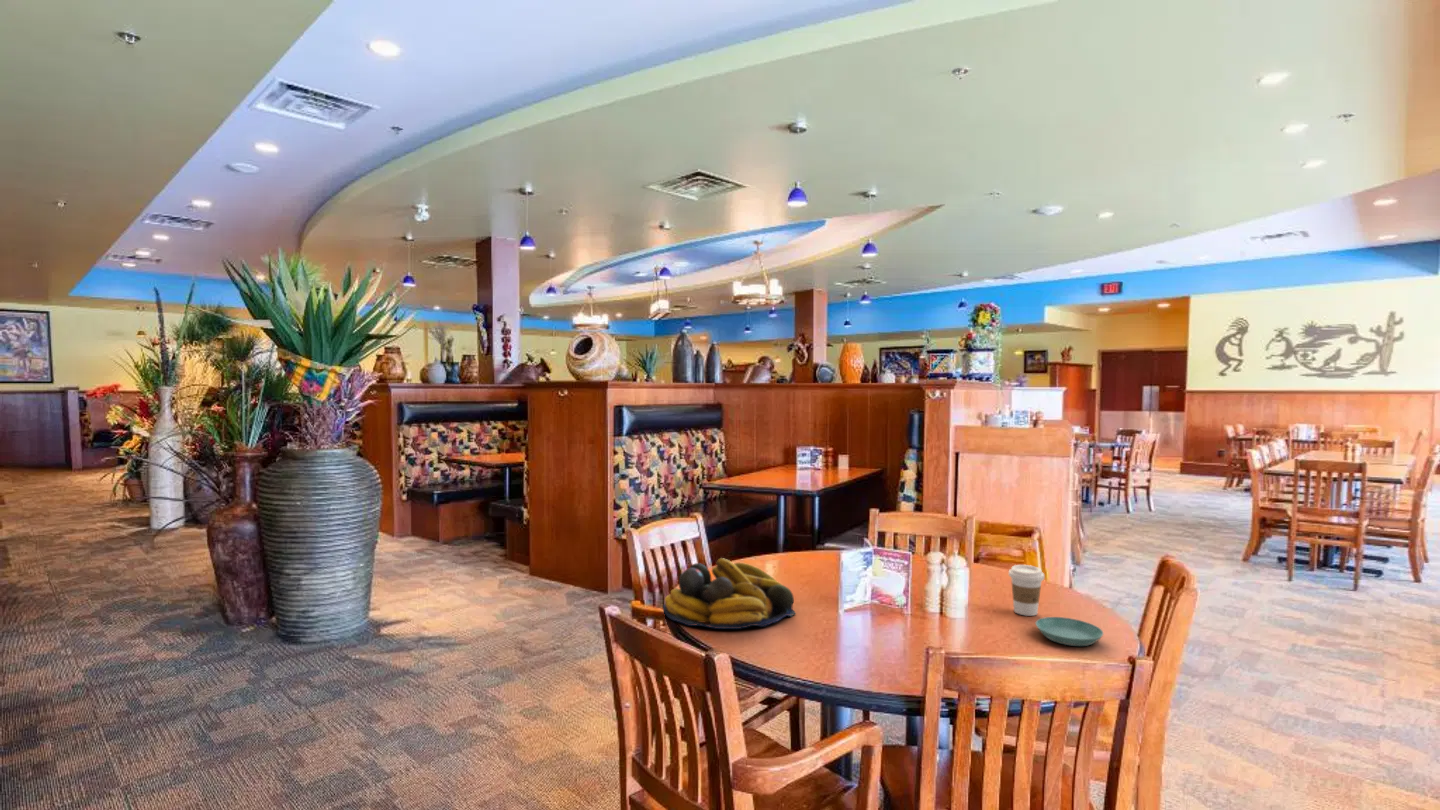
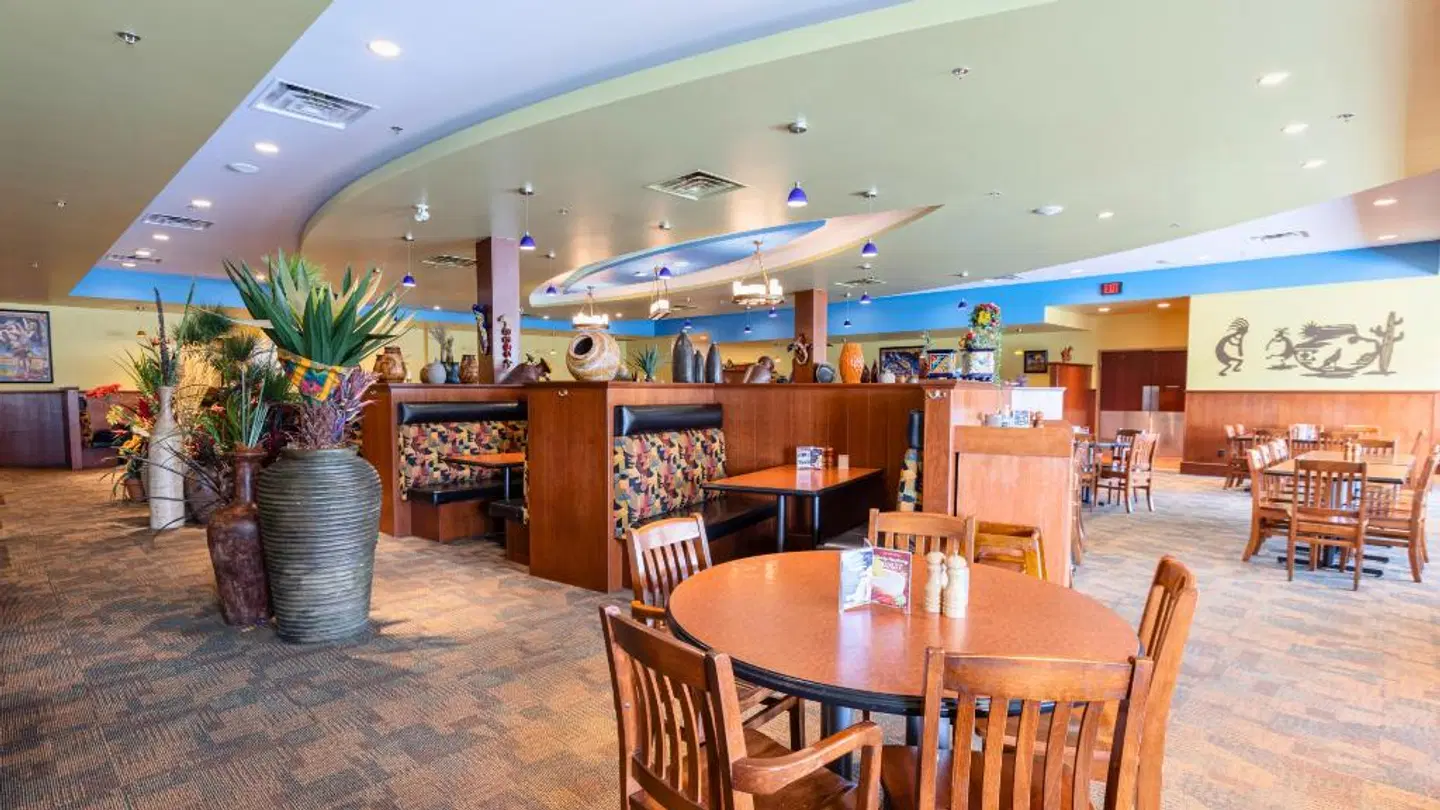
- fruit bowl (727, 585)
- saucer (1068, 632)
- coffee cup (1026, 590)
